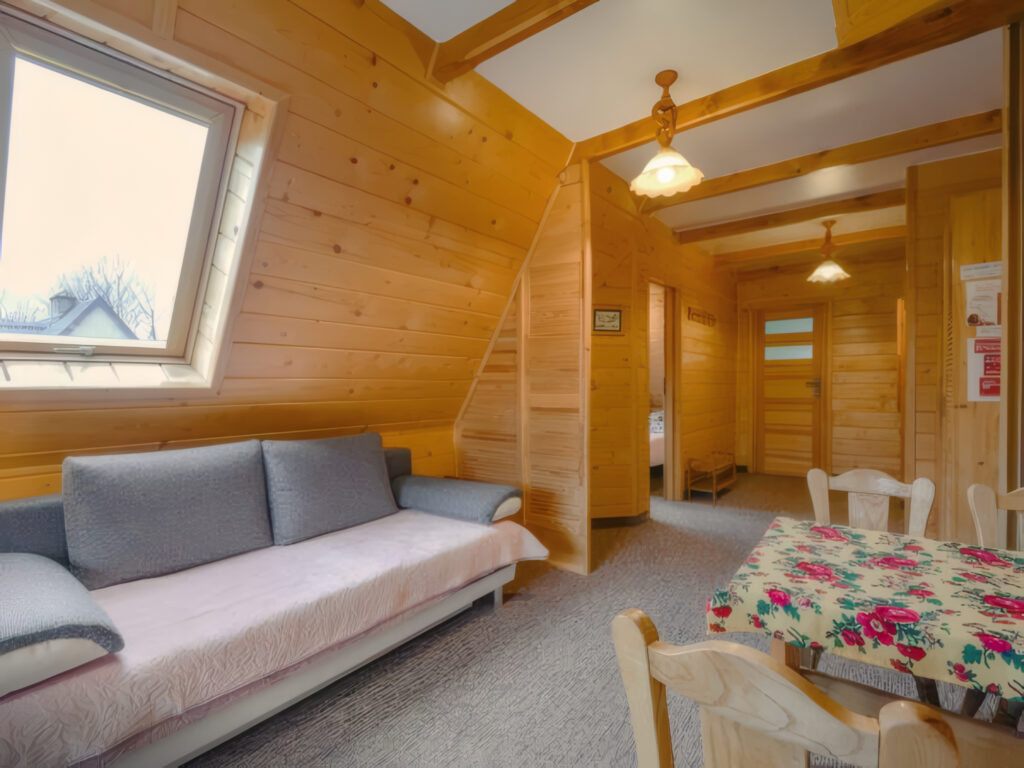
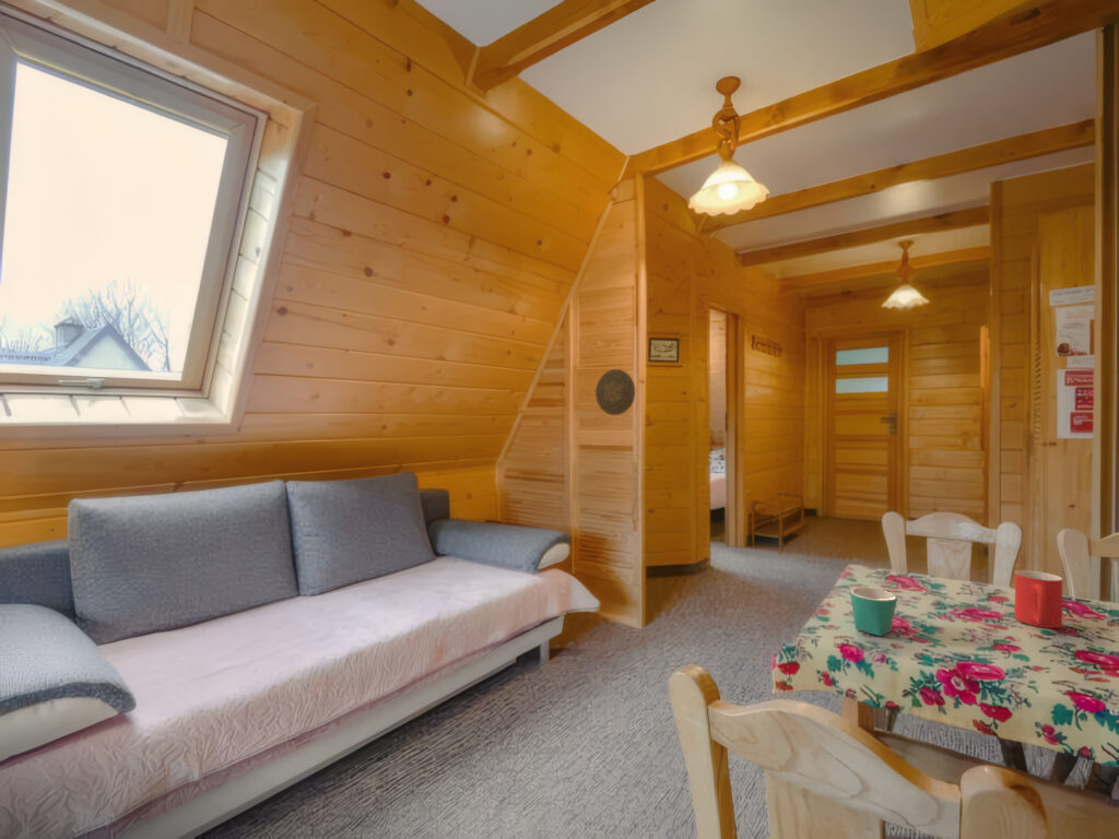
+ mug (876, 610)
+ decorative plate (613, 391)
+ mug (1038, 601)
